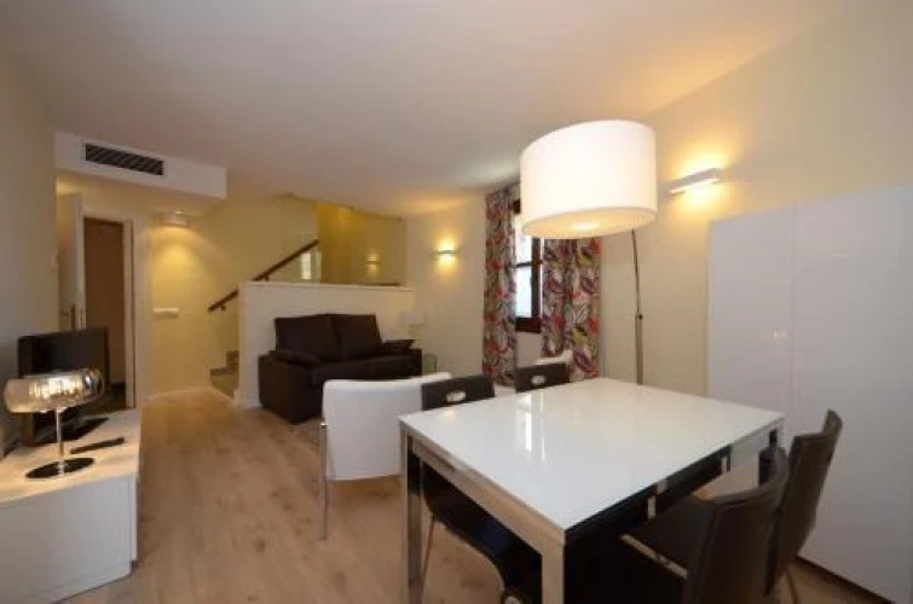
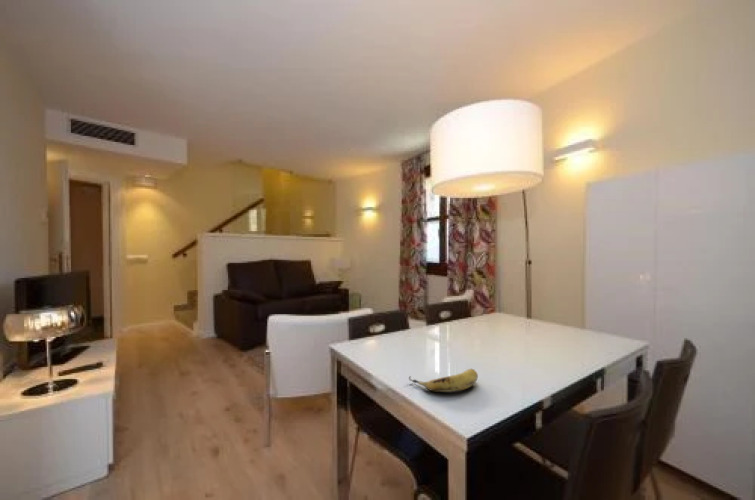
+ fruit (448, 379)
